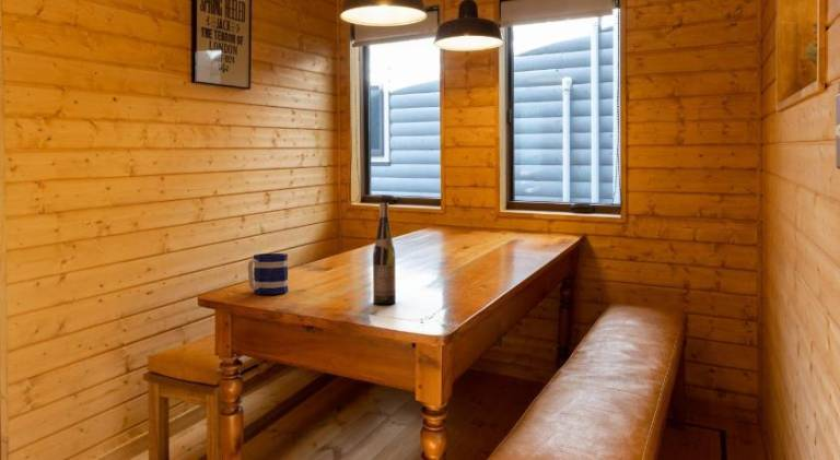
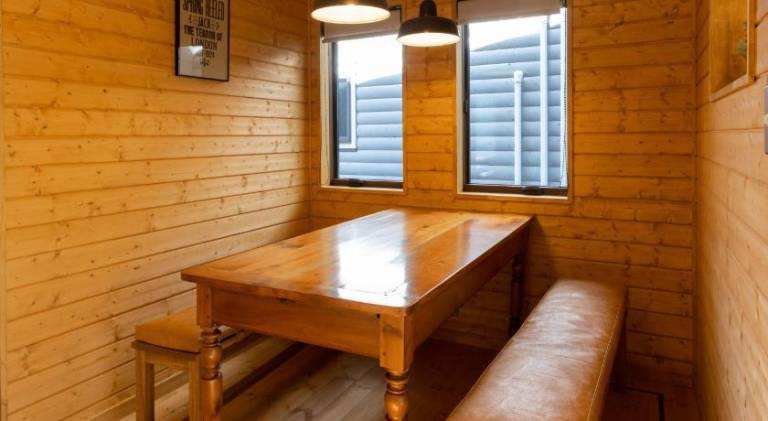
- mug (266, 273)
- wine bottle (384, 252)
